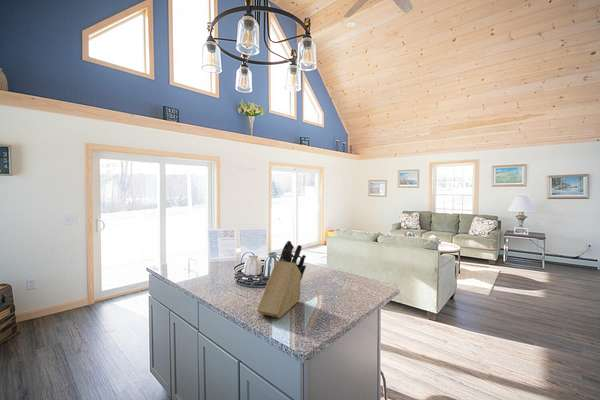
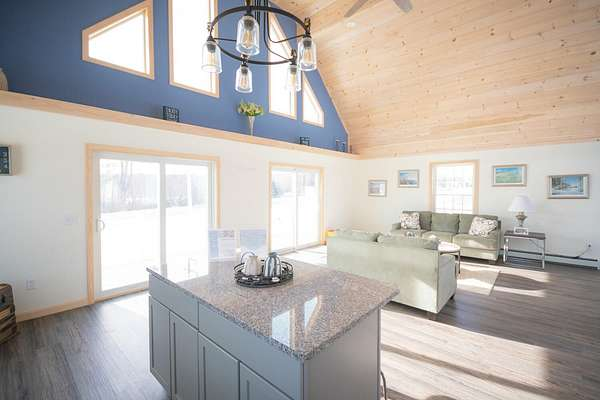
- knife block (284, 274)
